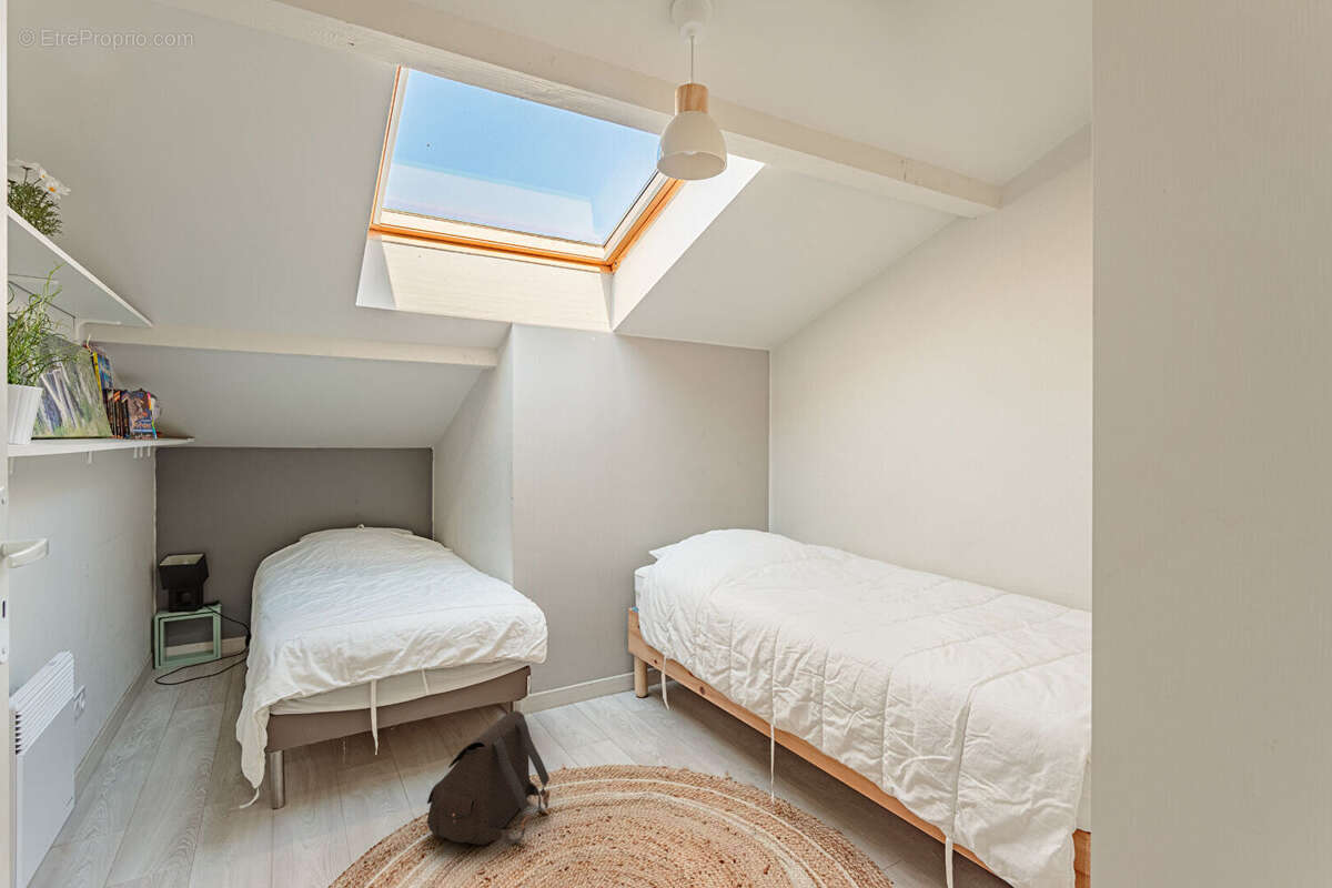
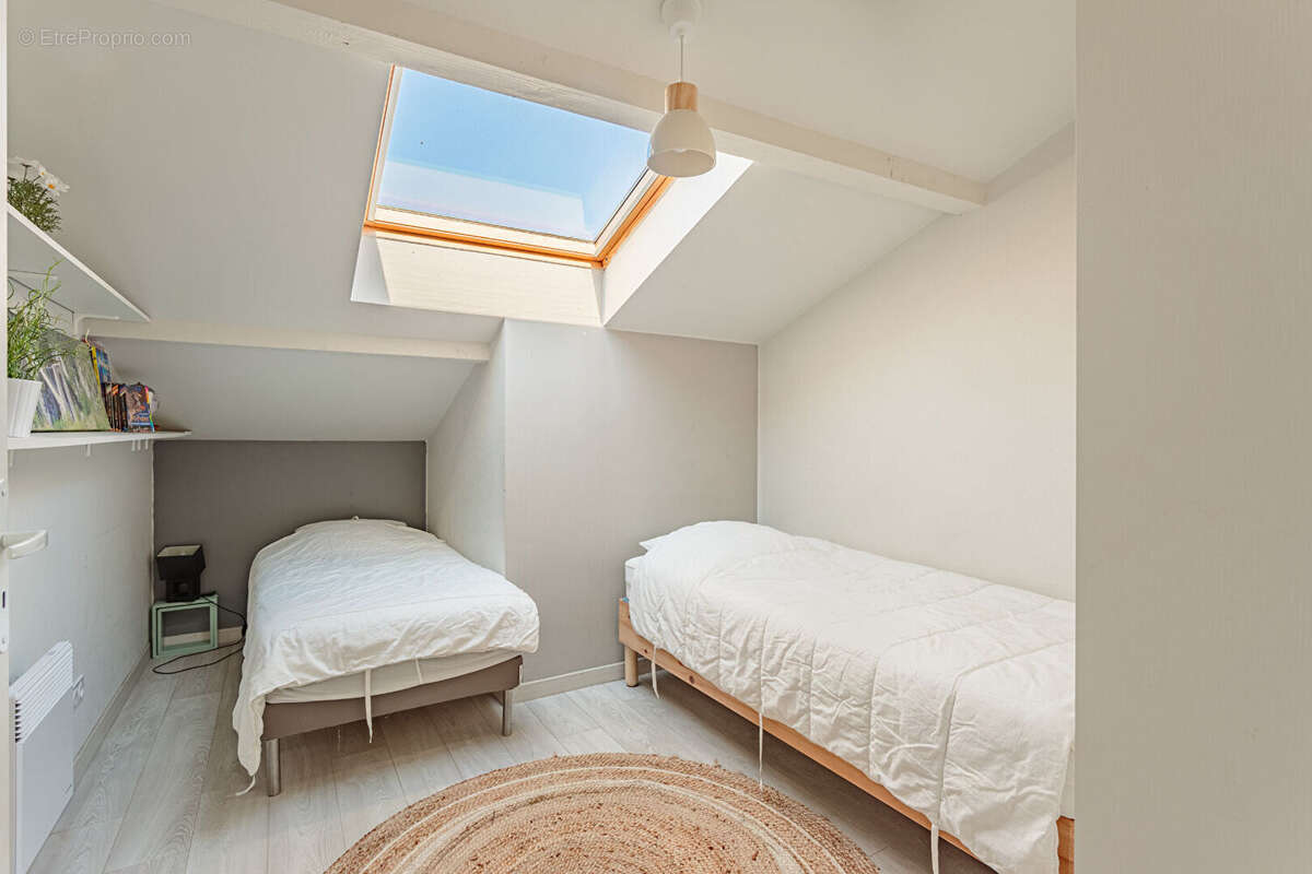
- satchel (493, 773)
